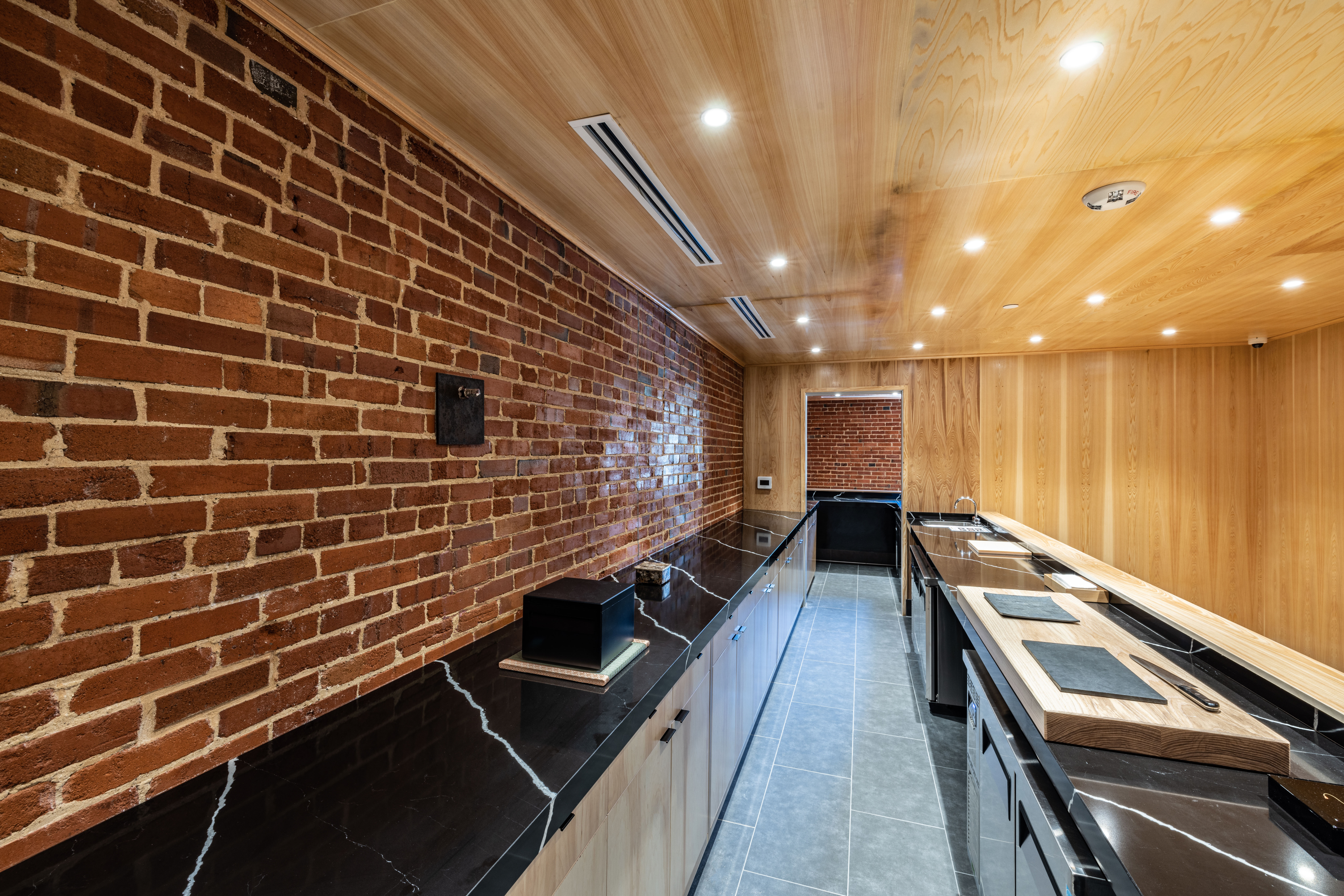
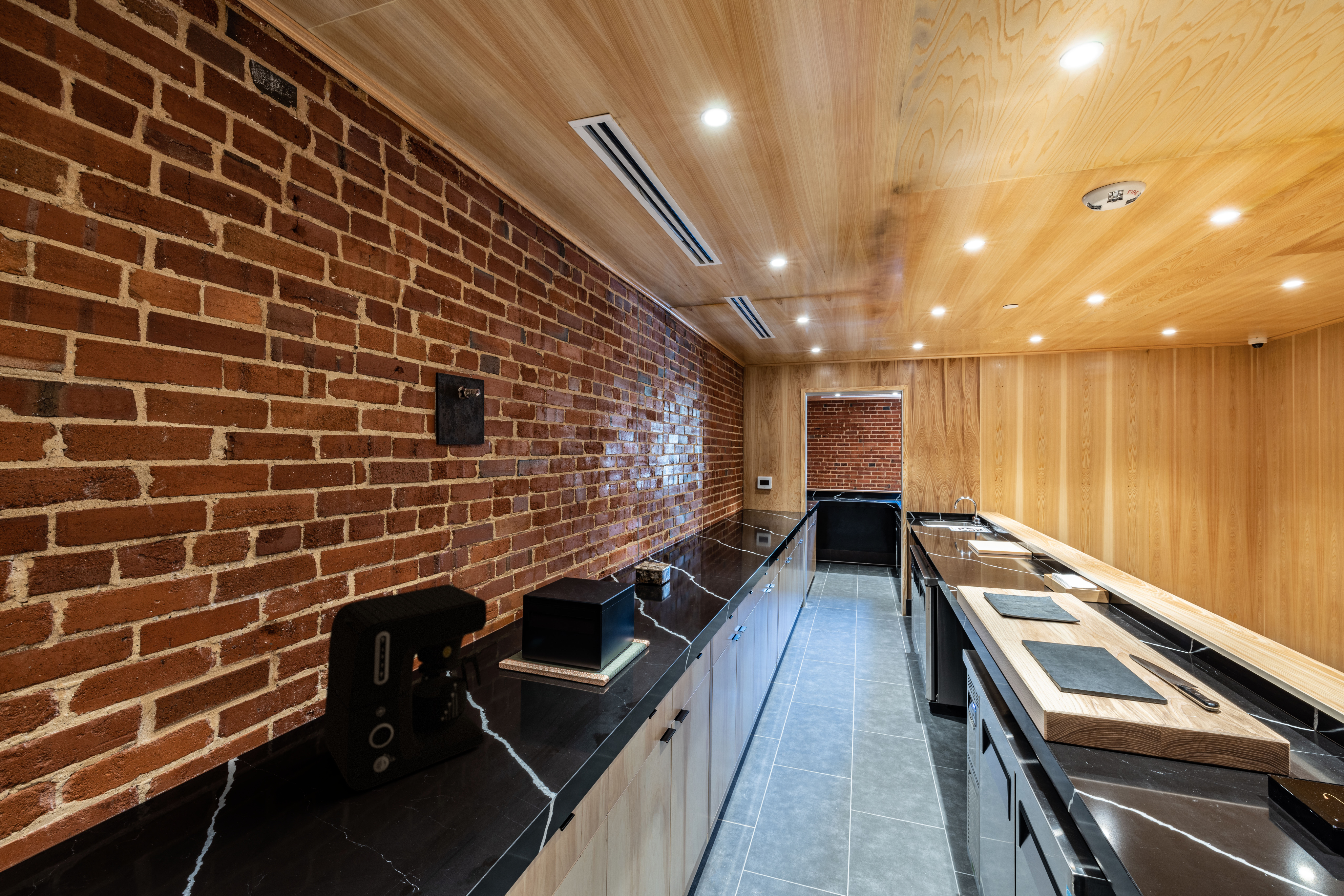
+ coffee maker (418, 672)
